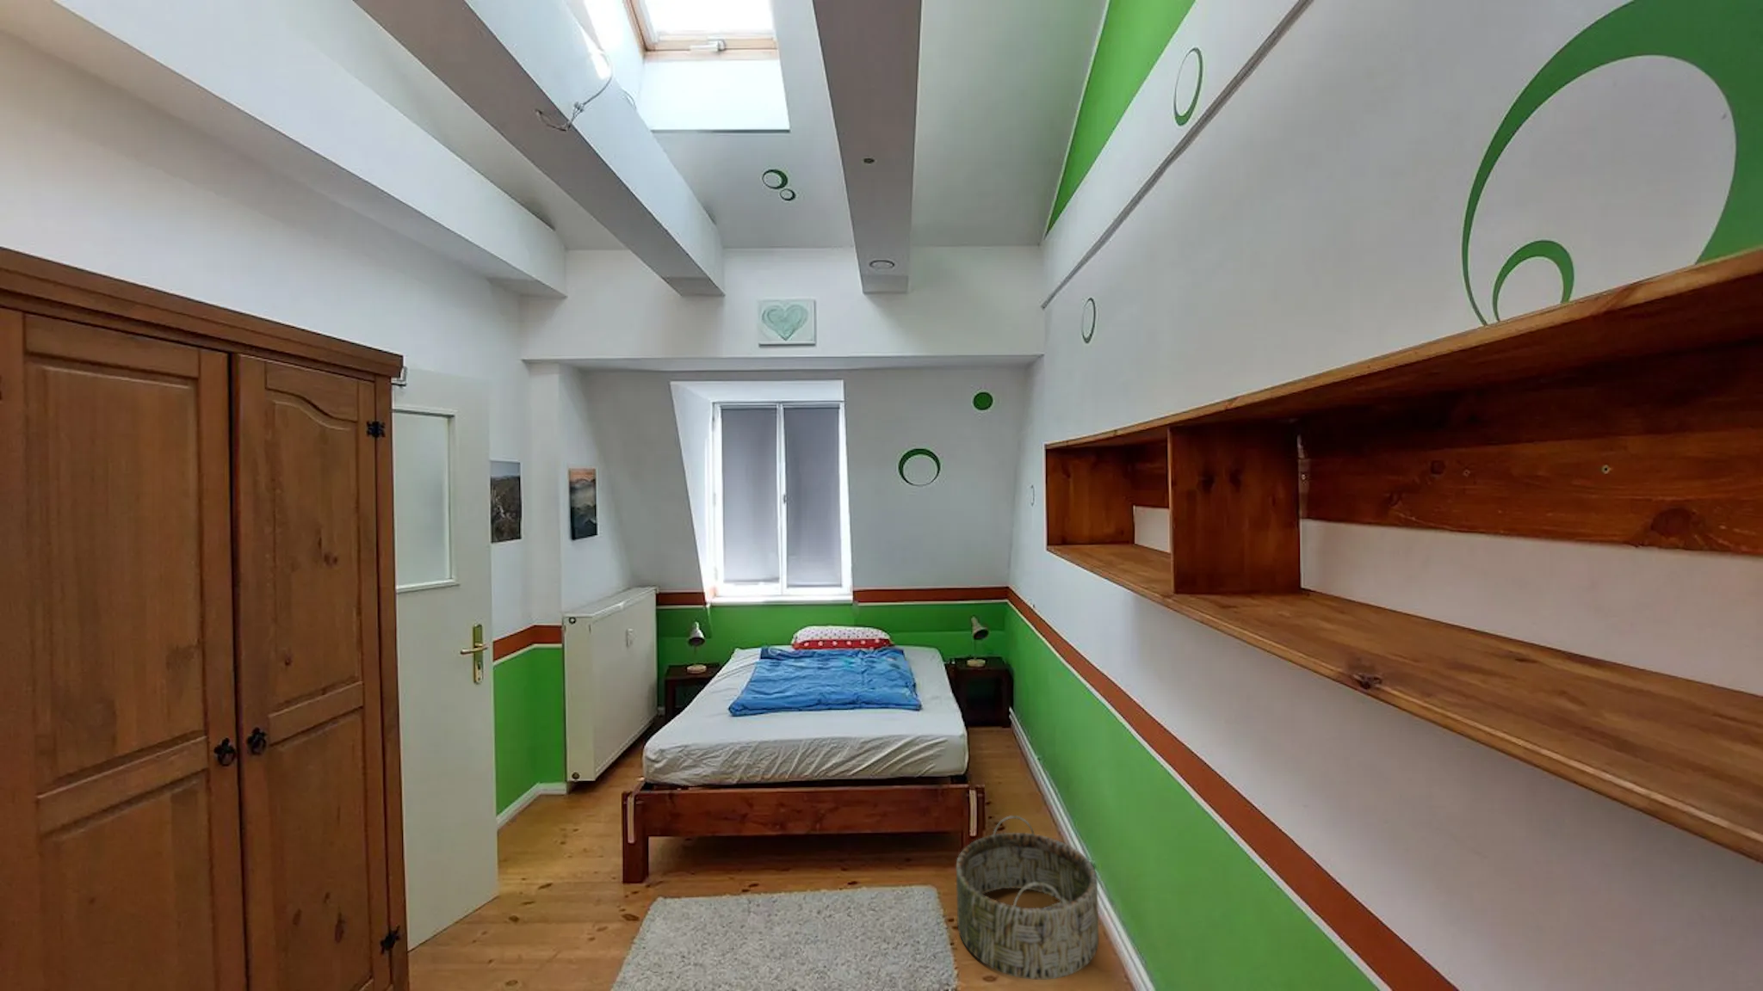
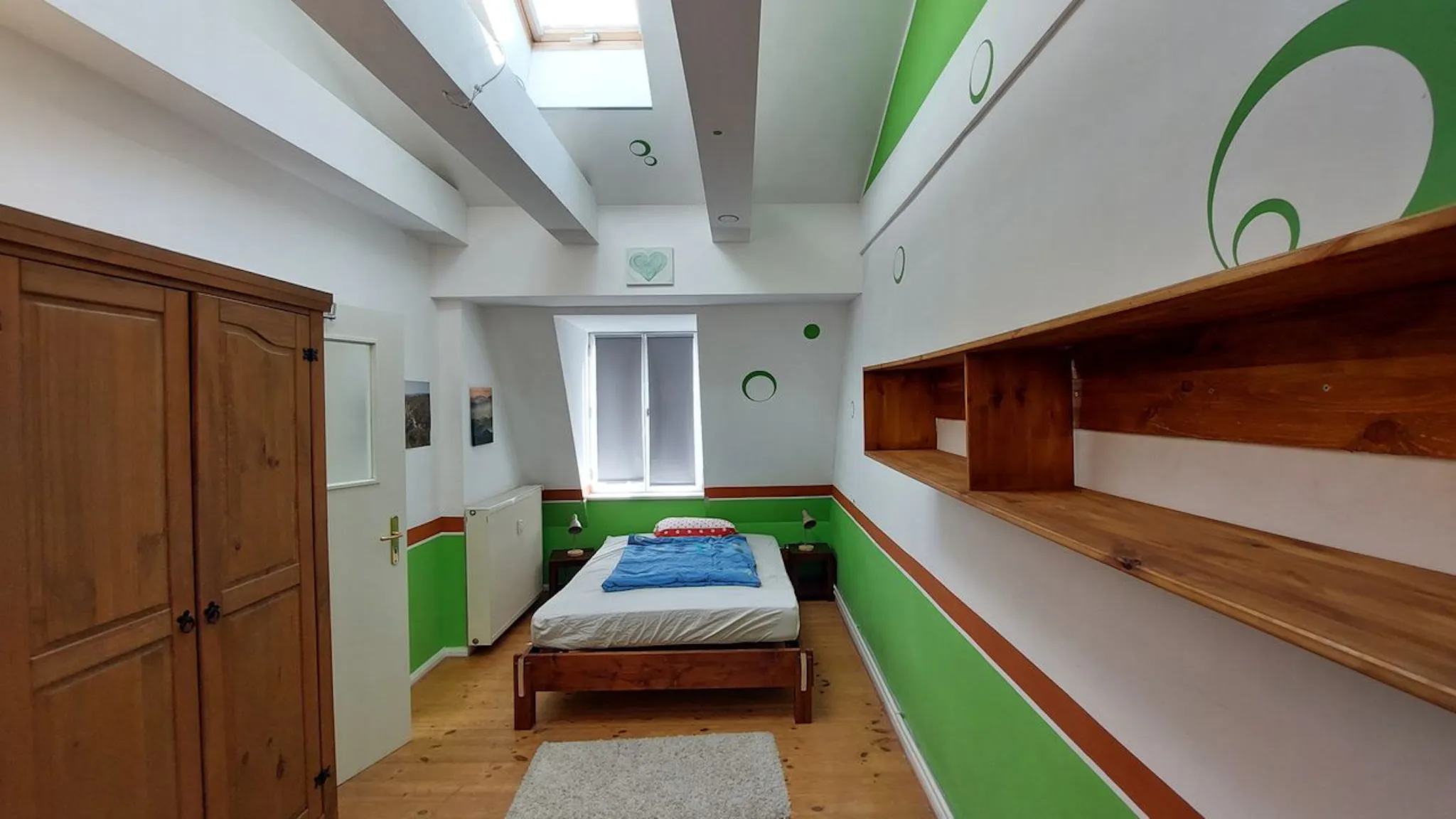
- basket (1026, 888)
